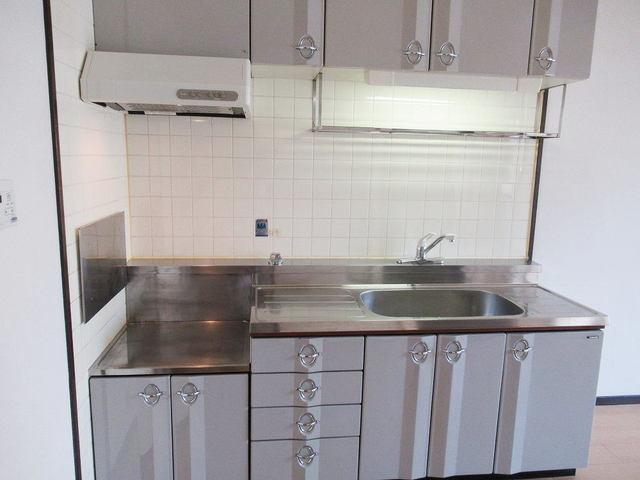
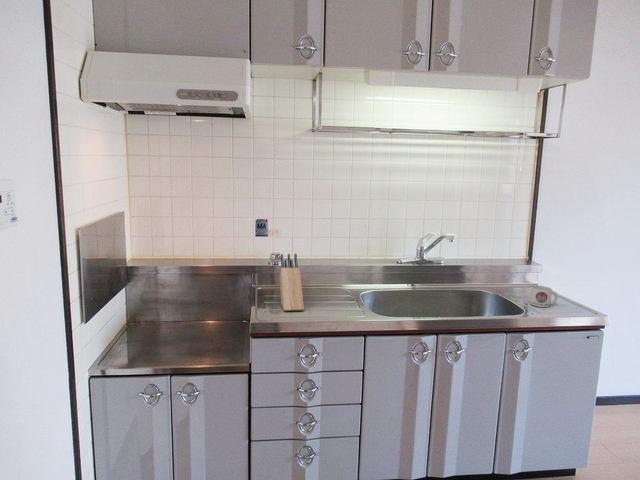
+ knife block (290, 280)
+ mug (544, 296)
